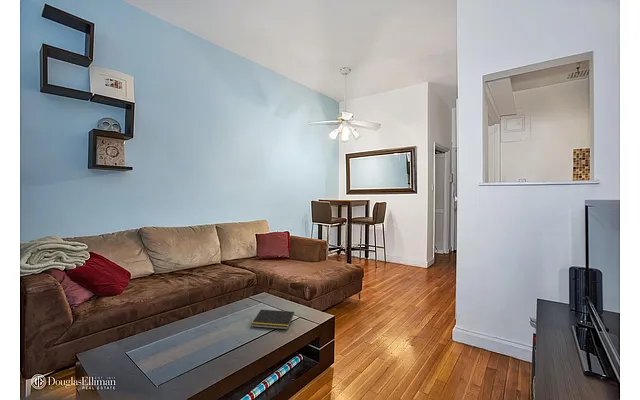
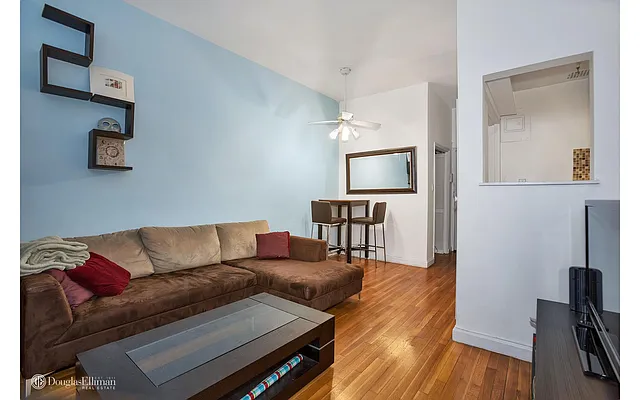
- notepad (273, 318)
